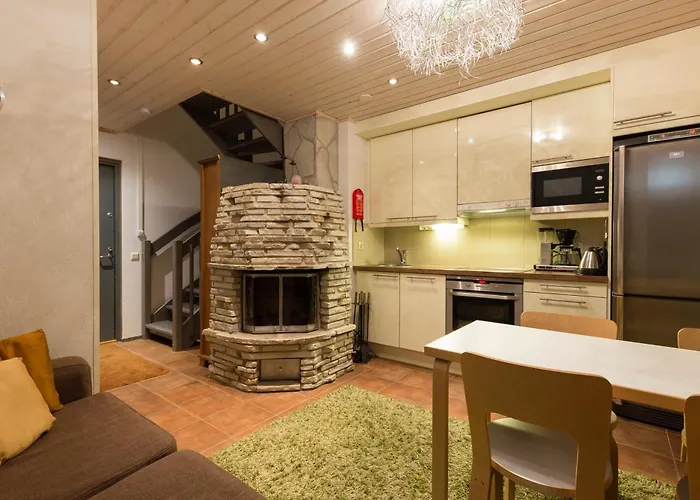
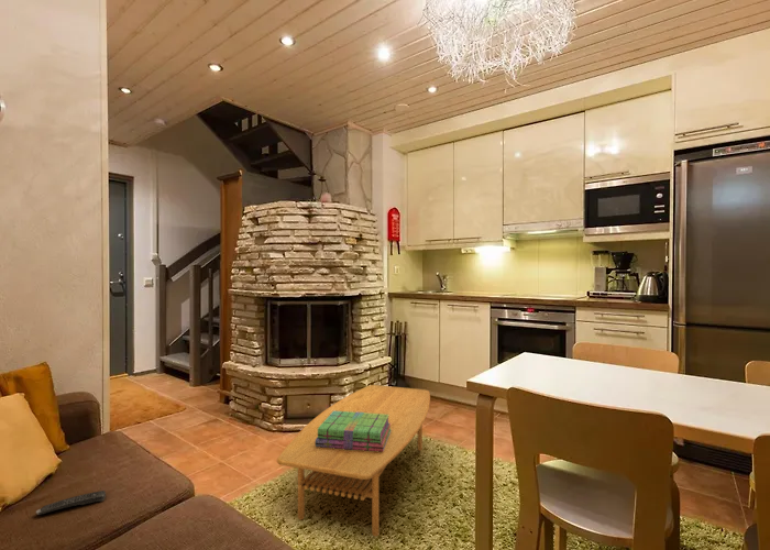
+ remote control (72, 503)
+ stack of books (354, 429)
+ coffee table (370, 451)
